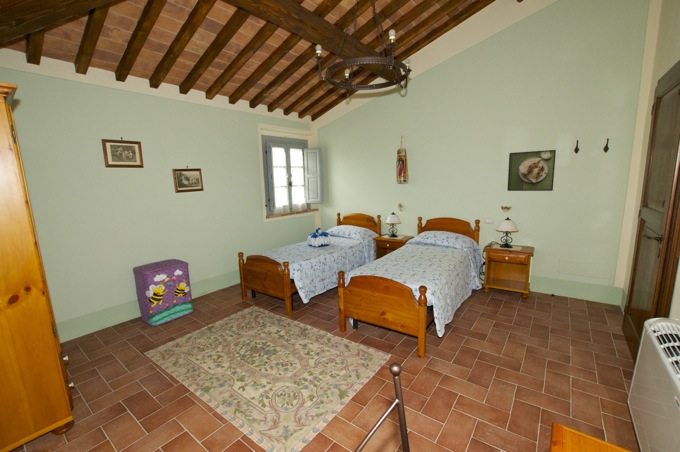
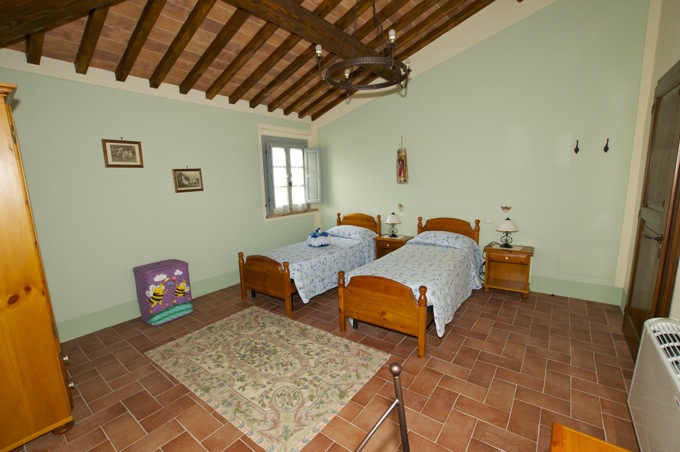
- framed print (530, 171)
